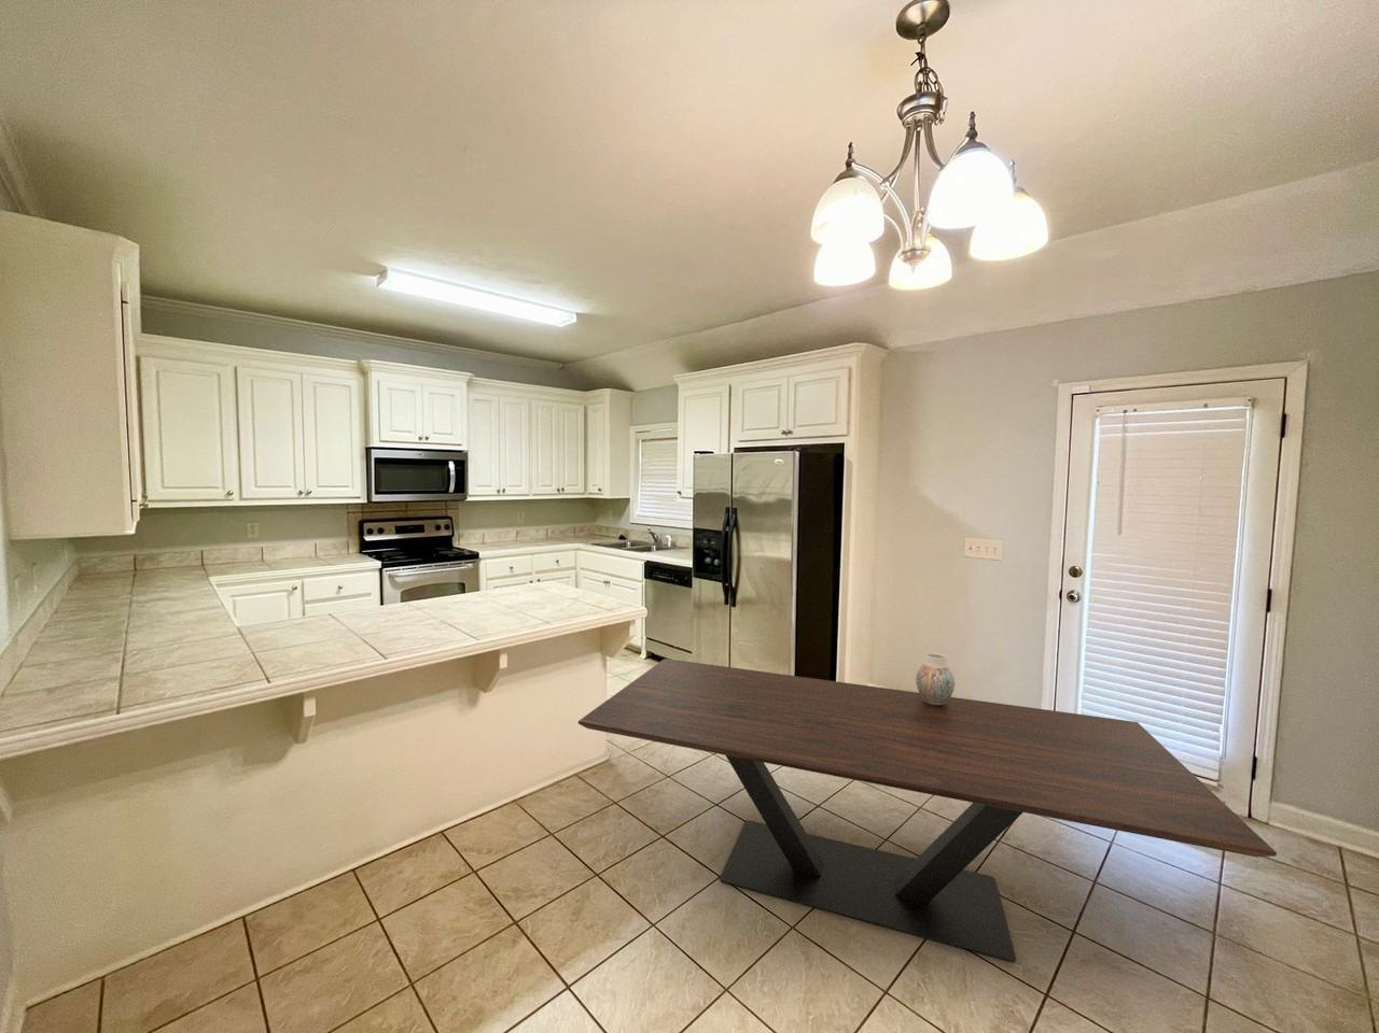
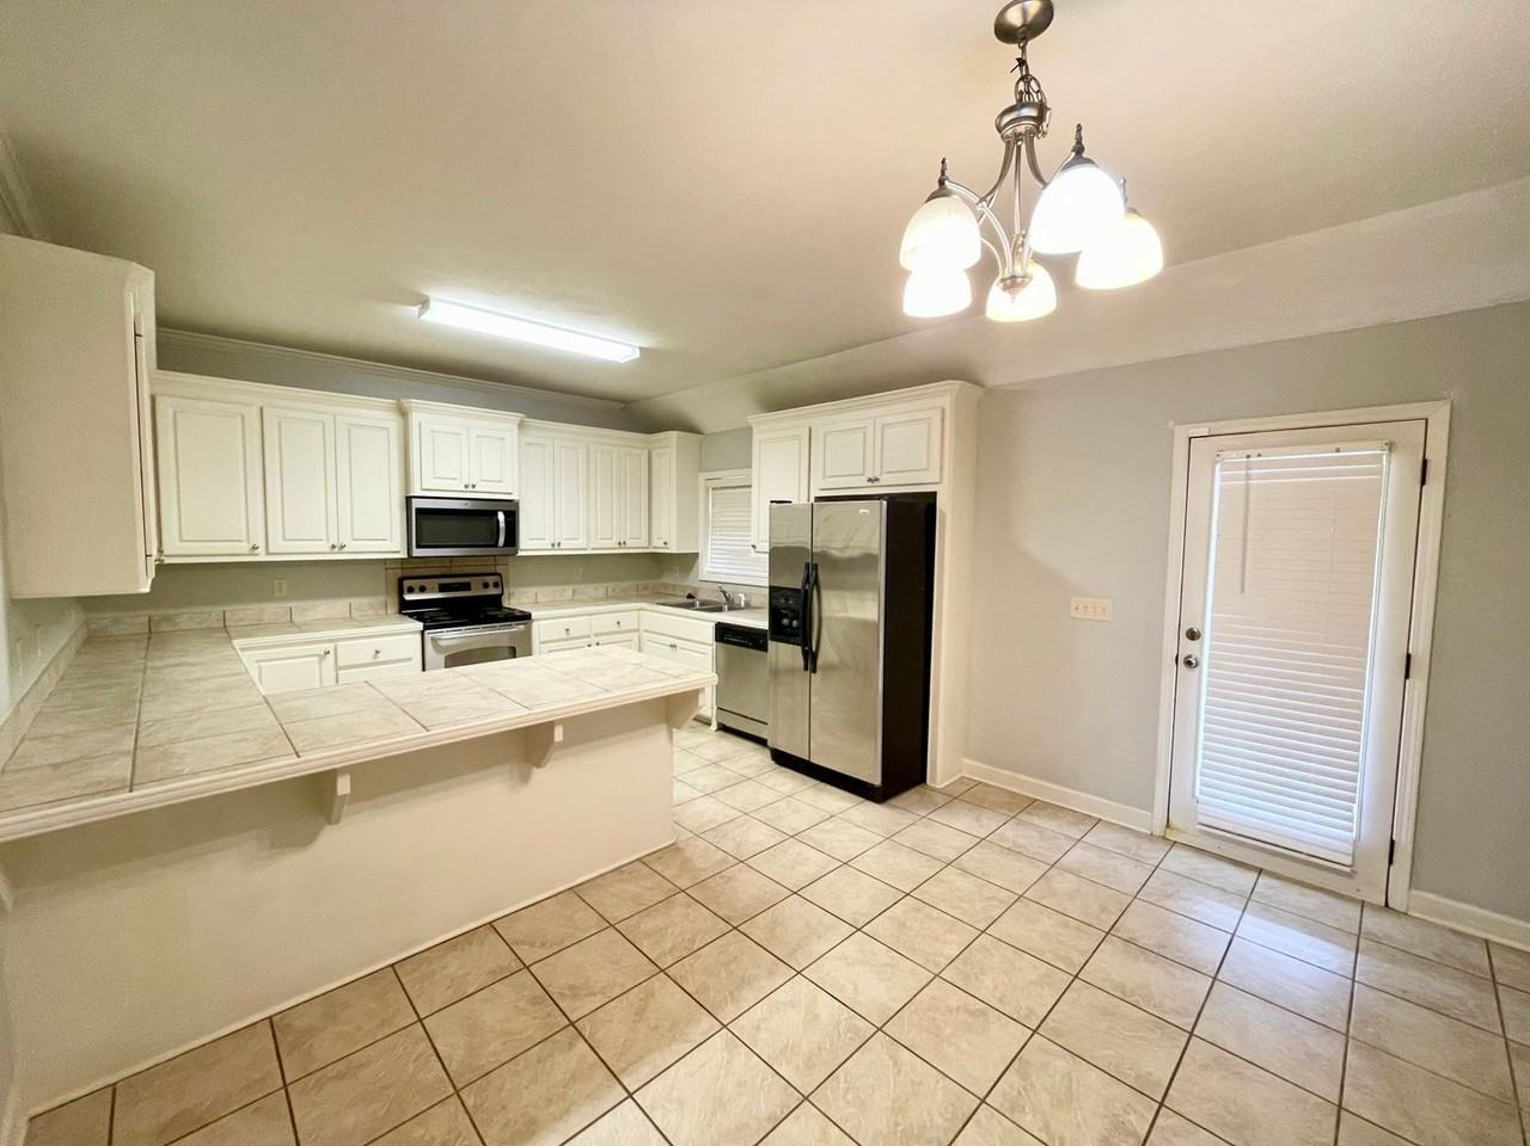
- vase (934, 678)
- dining table (864, 781)
